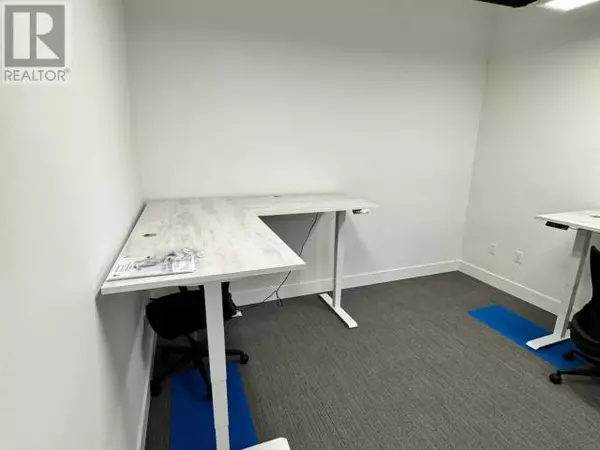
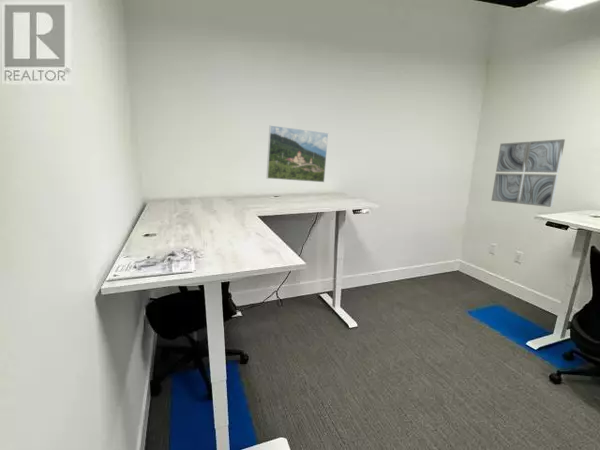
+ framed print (297, 155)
+ wall art (524, 174)
